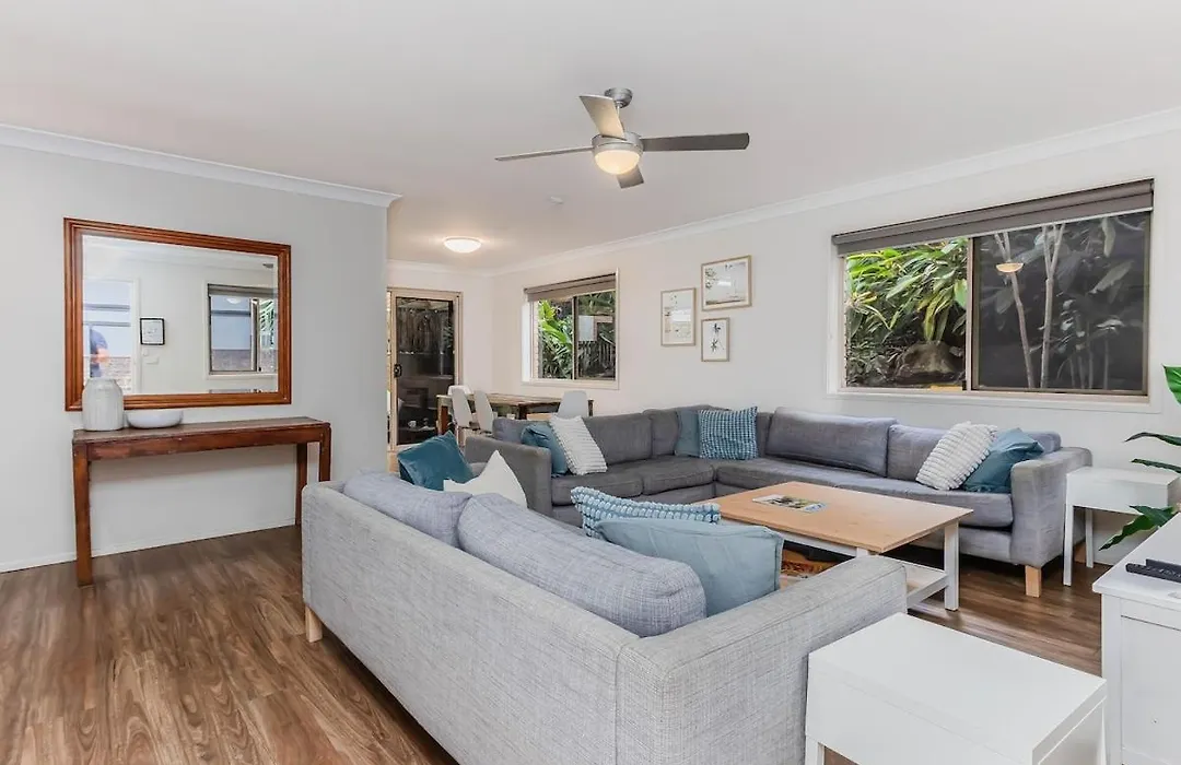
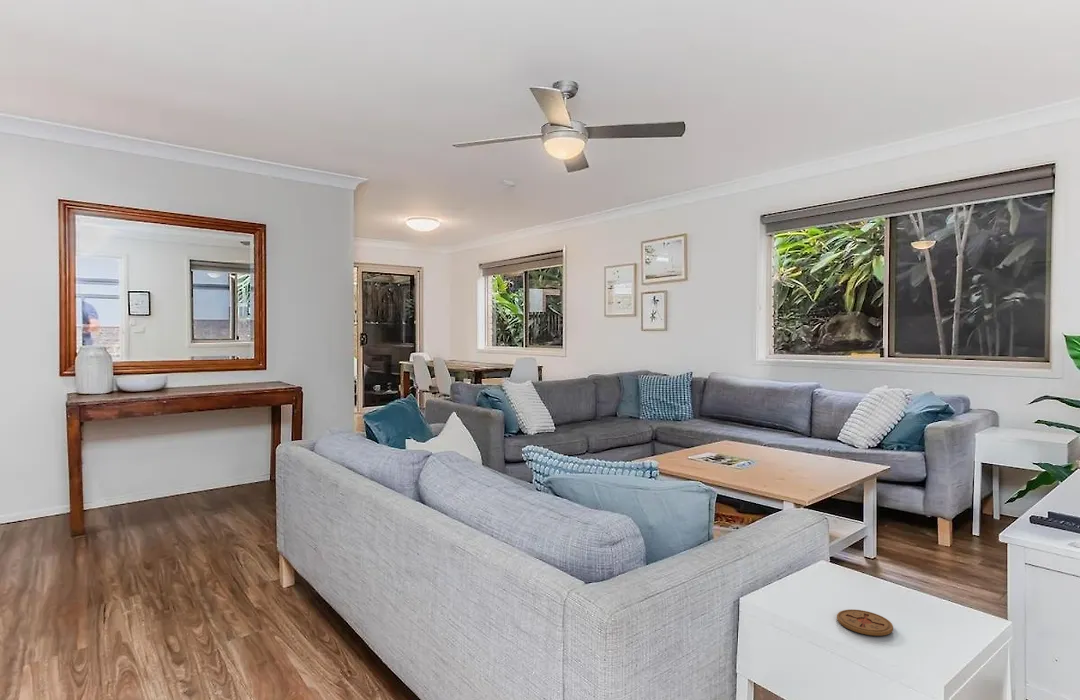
+ coaster (864, 622)
